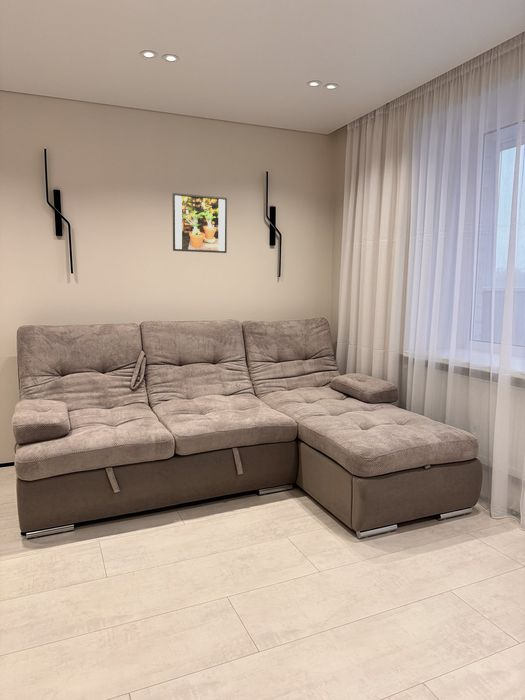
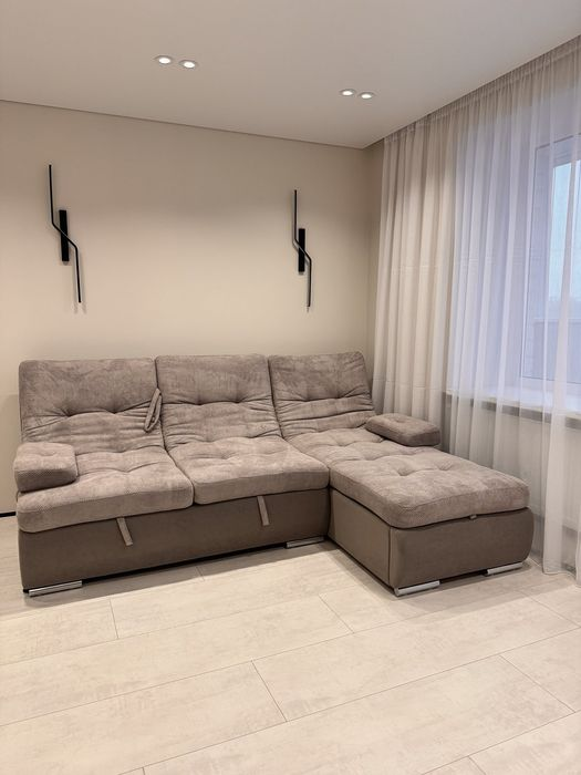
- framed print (200, 223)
